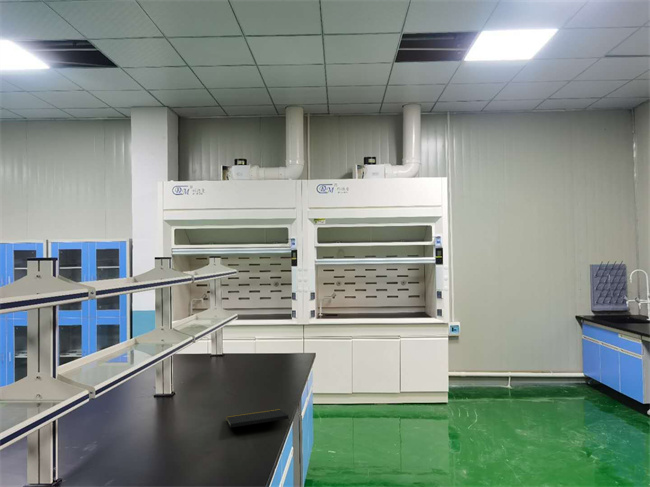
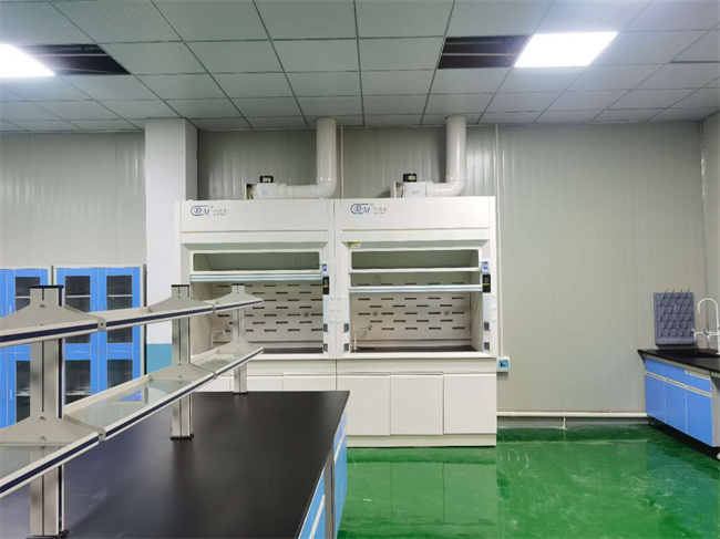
- notepad (256, 417)
